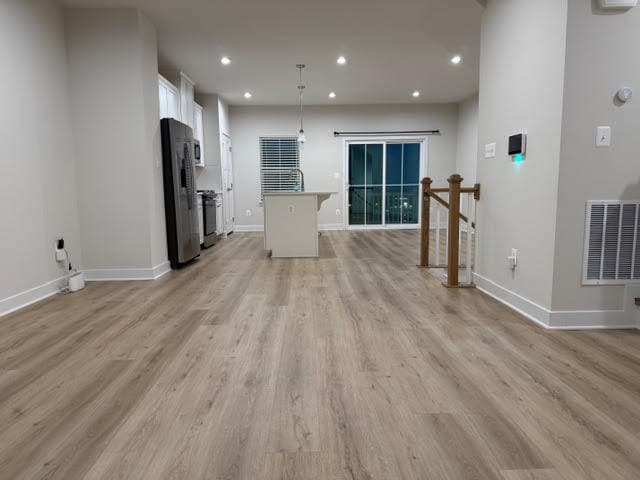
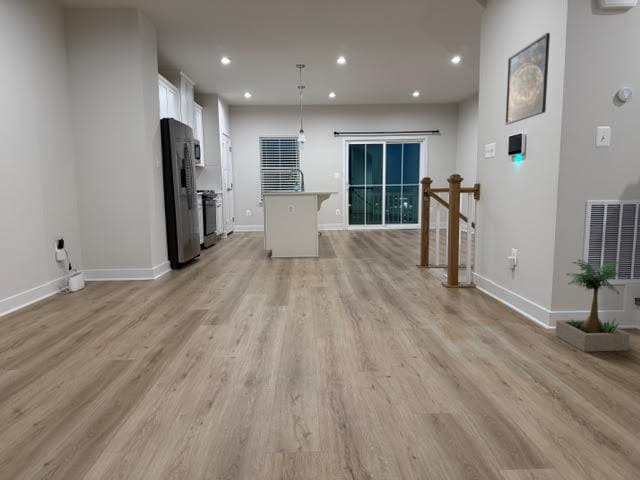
+ potted plant (597, 302)
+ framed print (525, 83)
